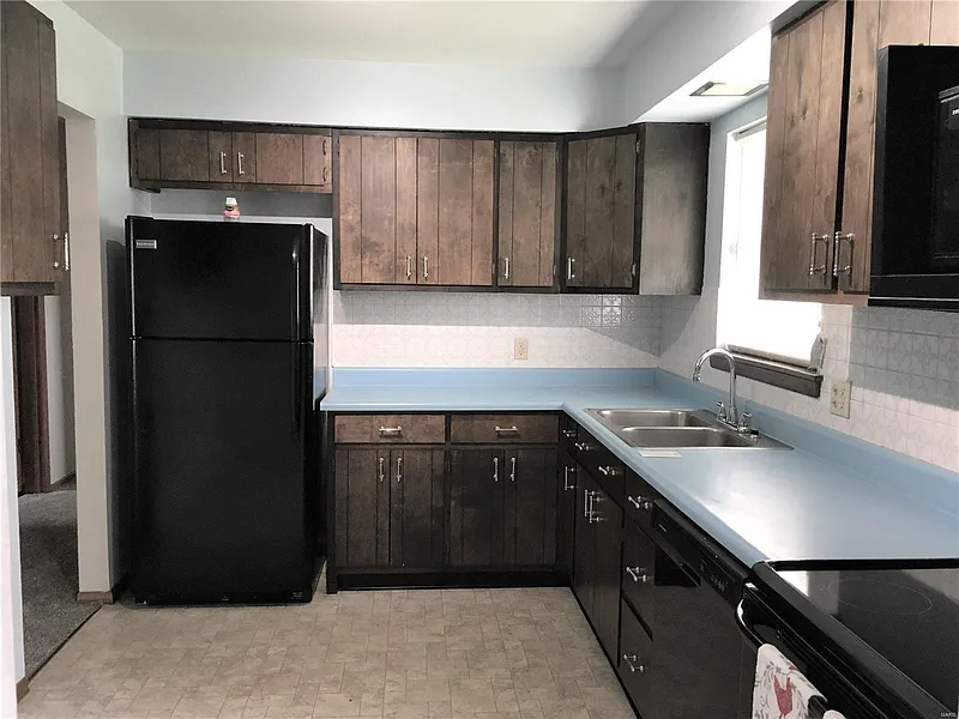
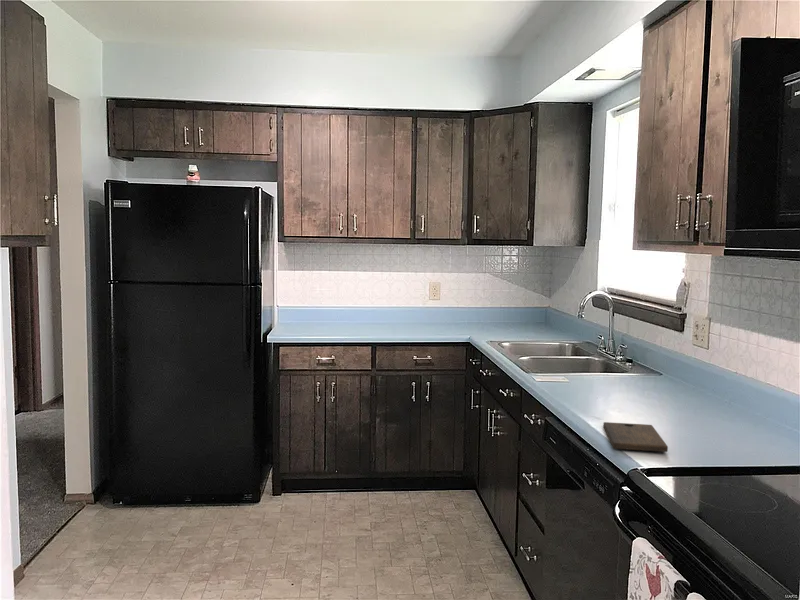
+ cutting board (633, 436)
